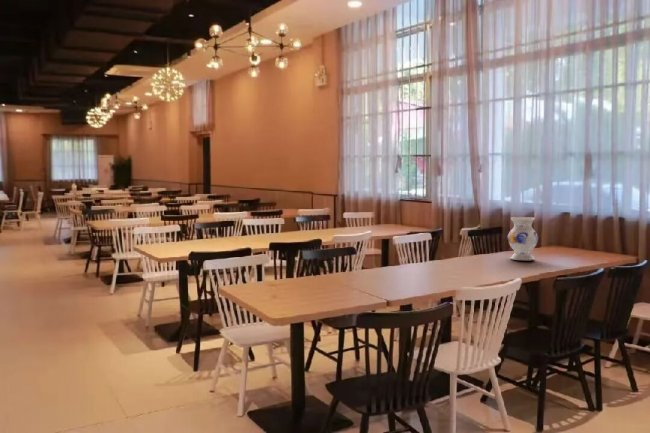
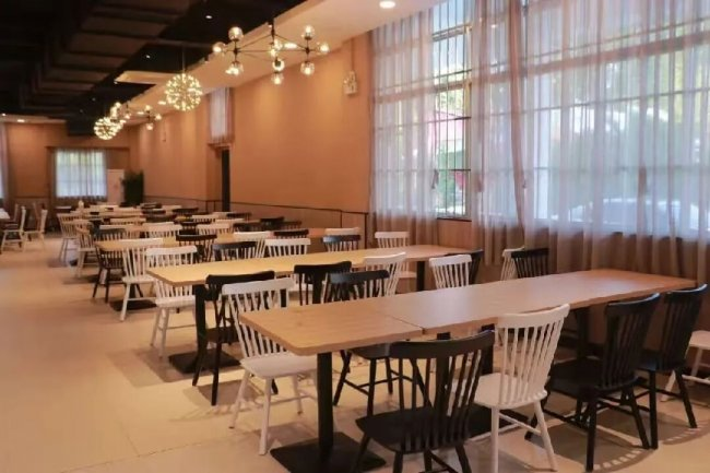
- vase (522, 238)
